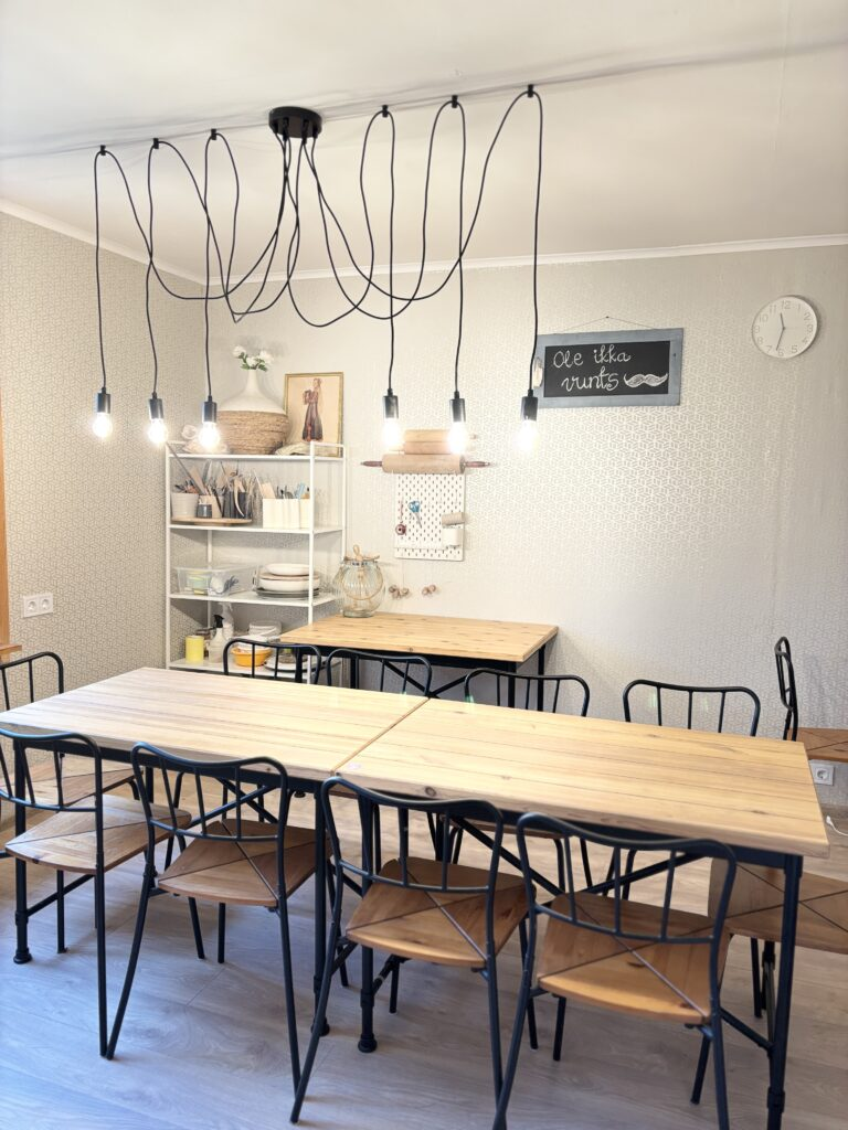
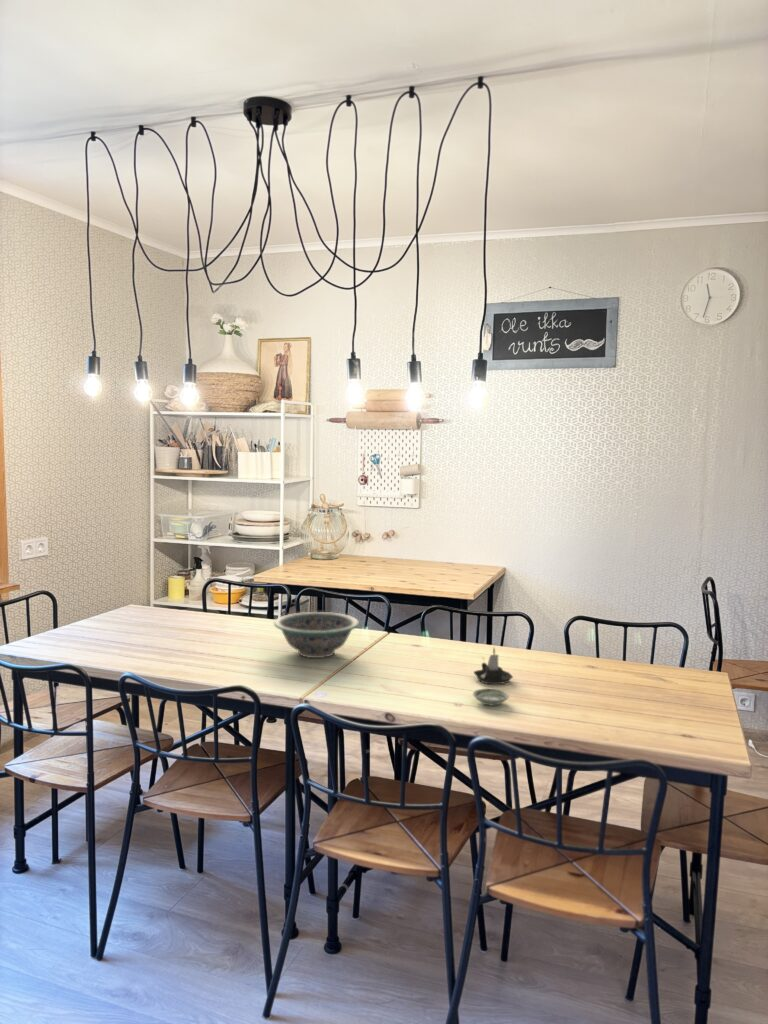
+ saucer (490, 698)
+ decorative bowl (316, 637)
+ candle (492, 662)
